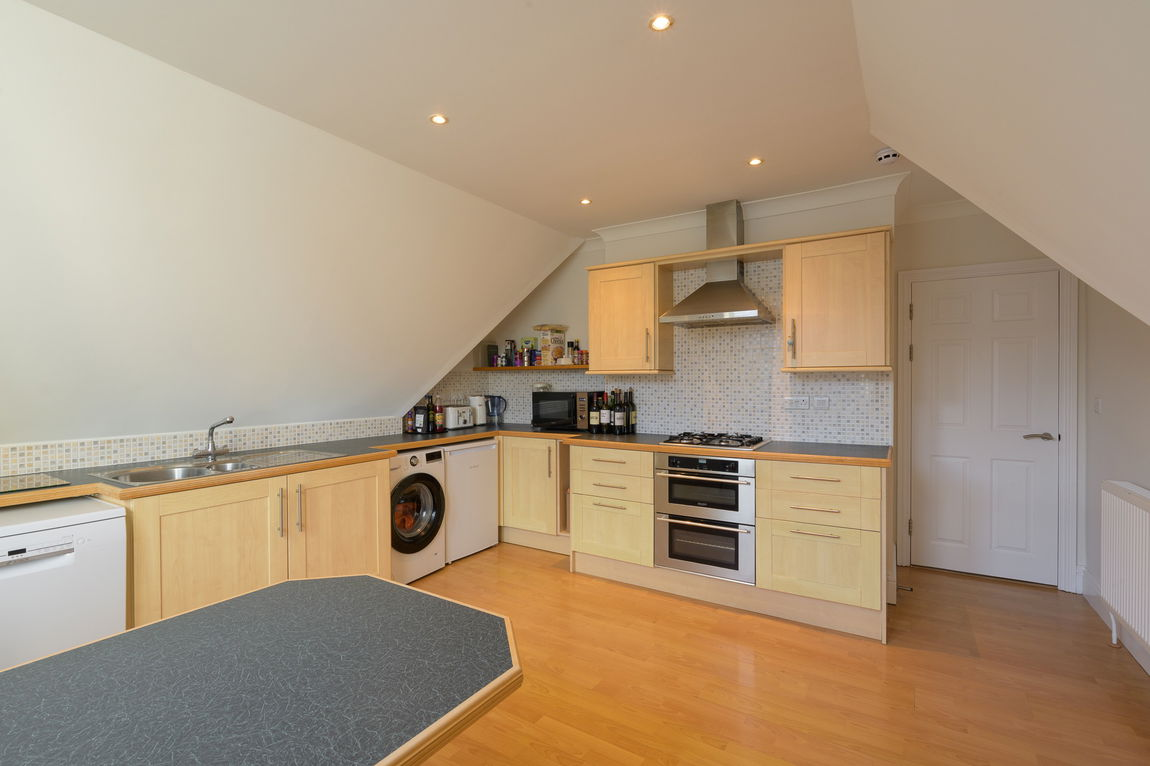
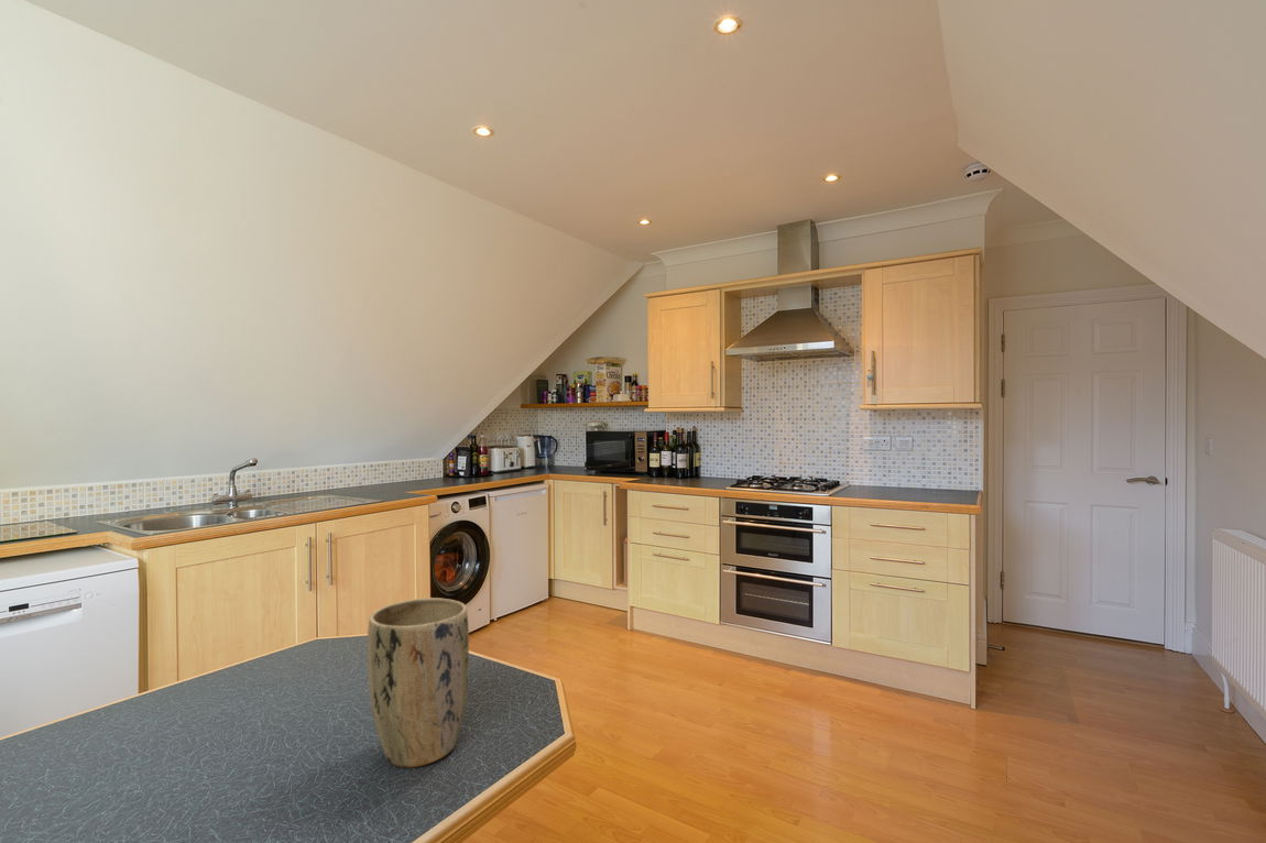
+ plant pot (419, 679)
